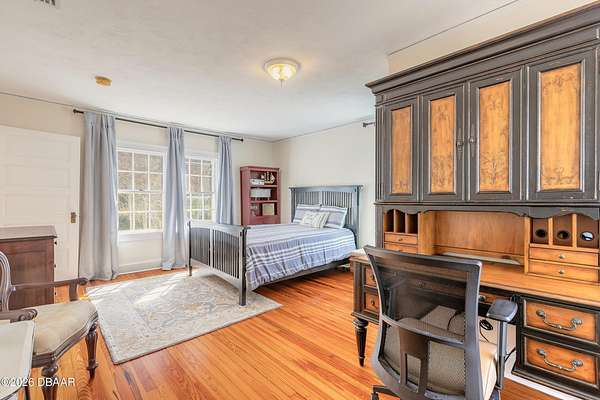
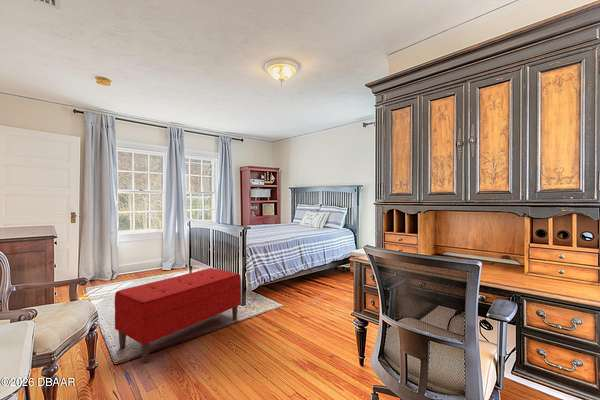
+ bench (184, 306)
